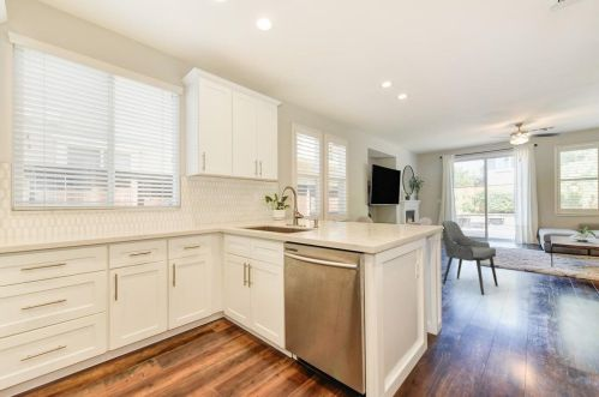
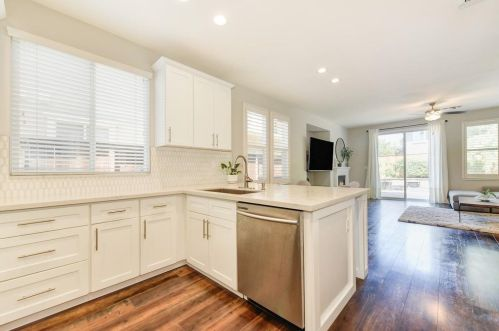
- dining chair (466, 253)
